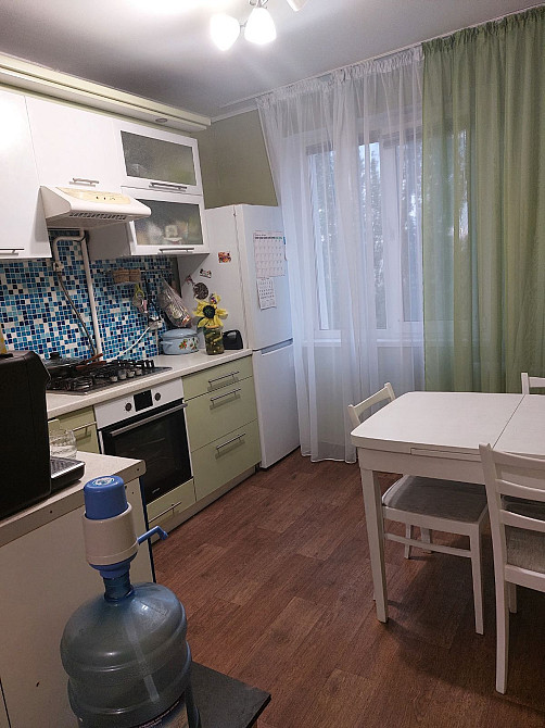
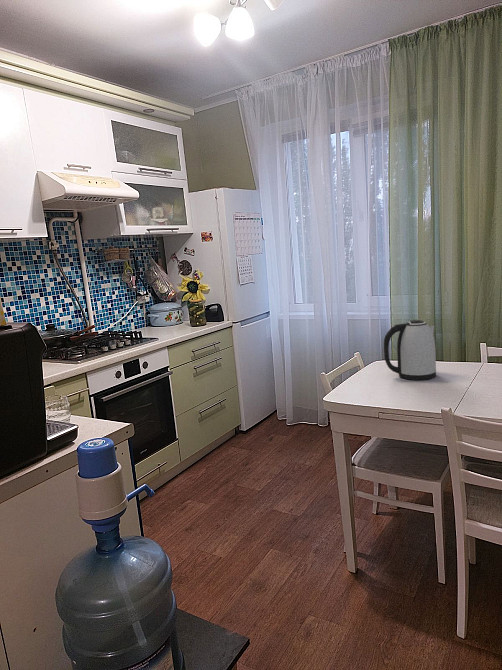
+ kettle (409, 348)
